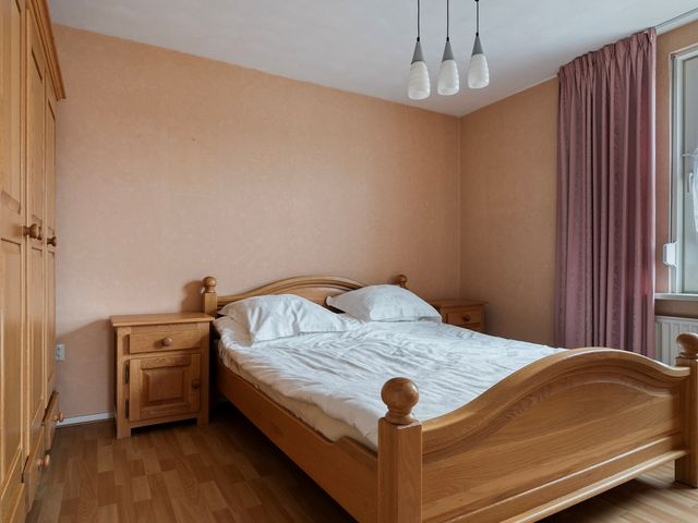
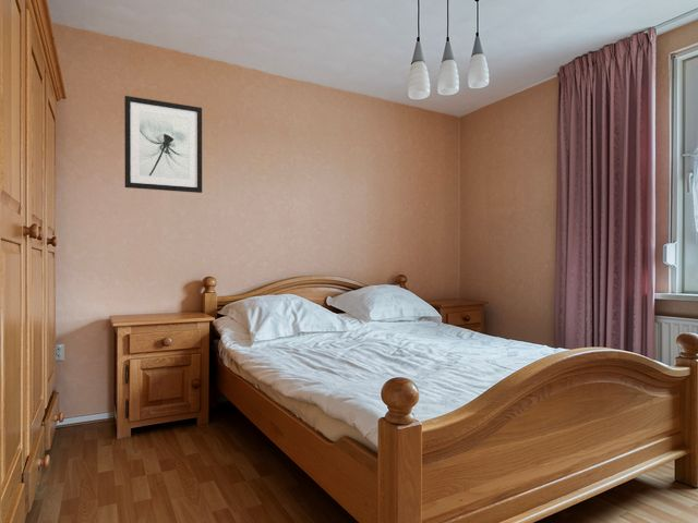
+ wall art (165, 146)
